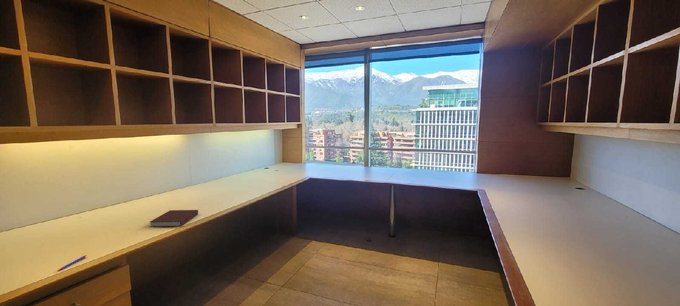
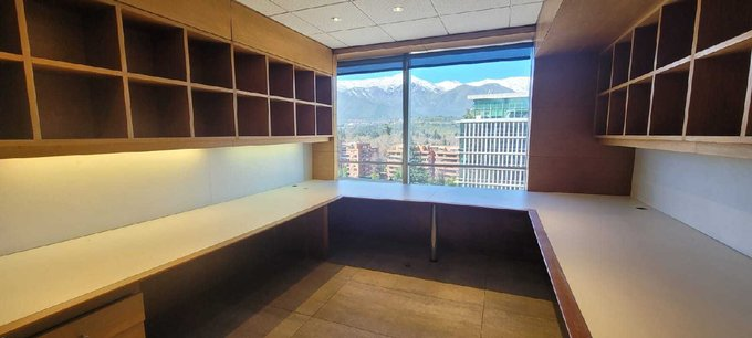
- pen (72, 262)
- notebook (175, 217)
